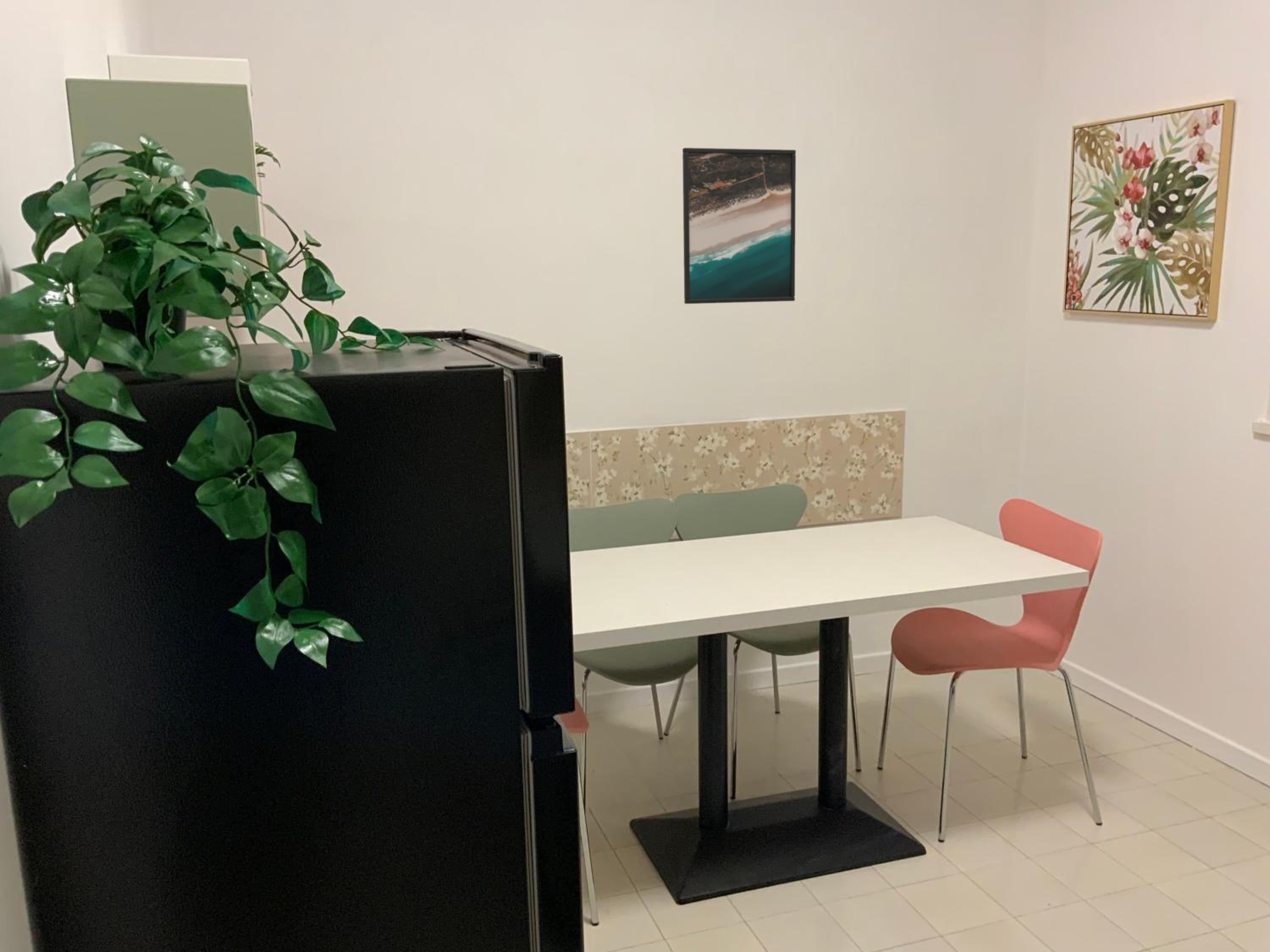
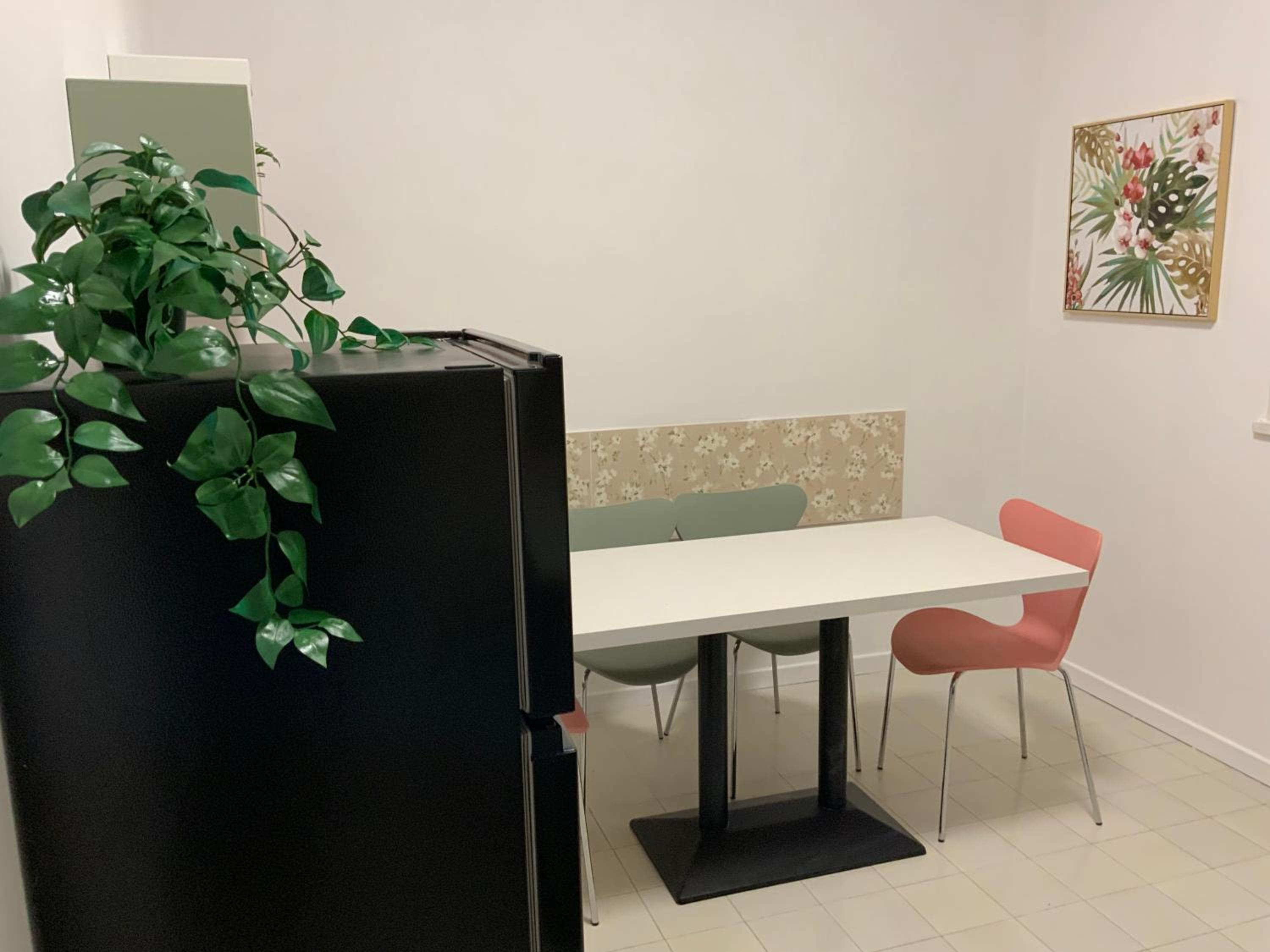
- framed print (740, 226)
